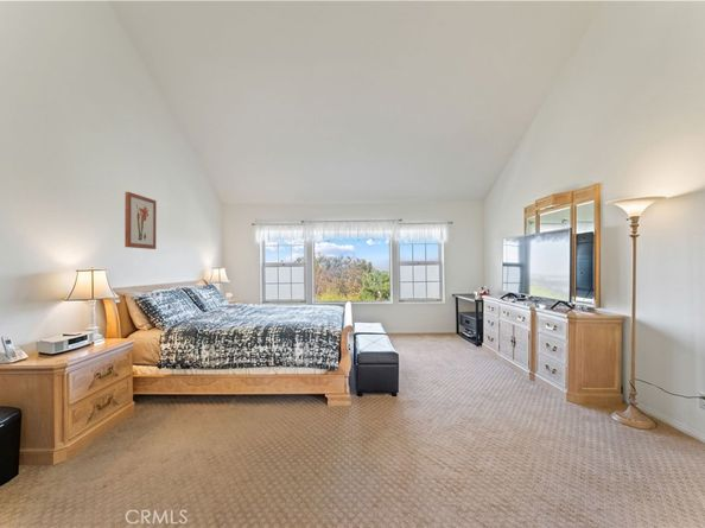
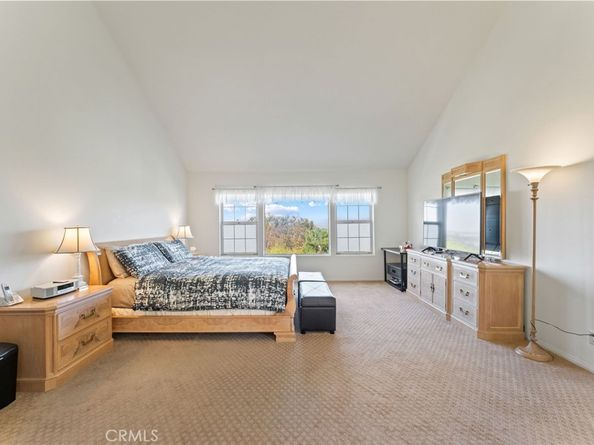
- wall art (141, 222)
